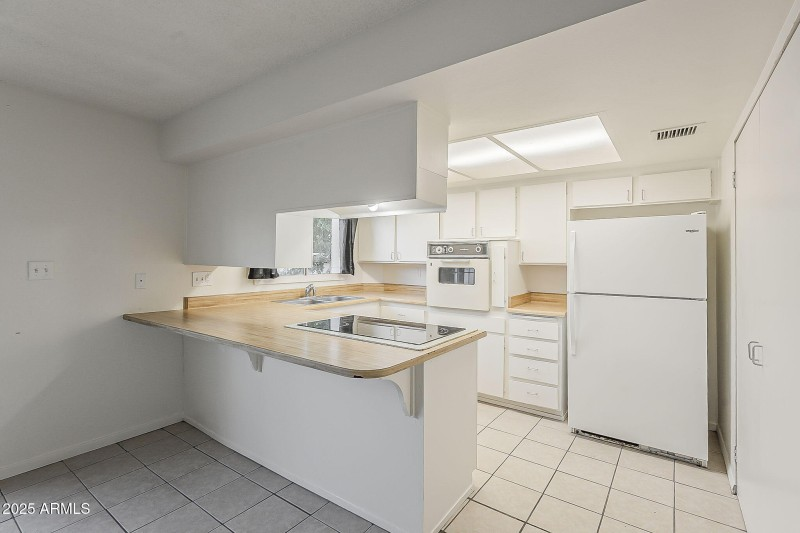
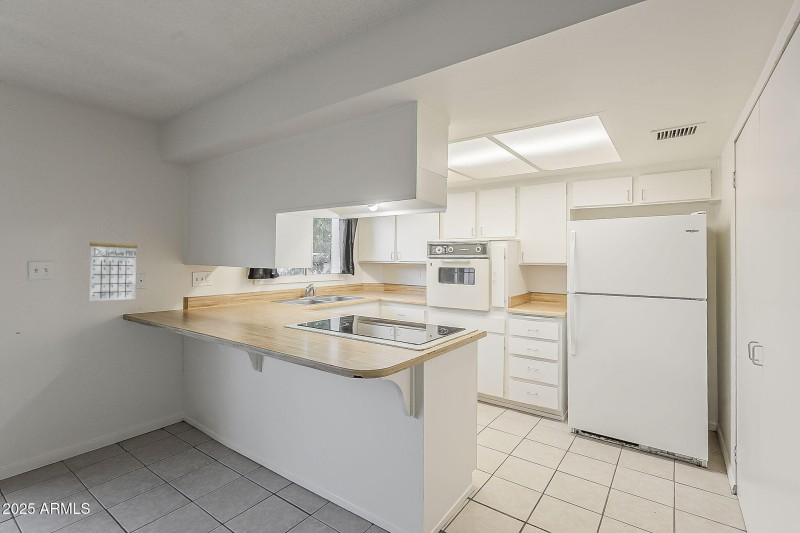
+ calendar (114, 265)
